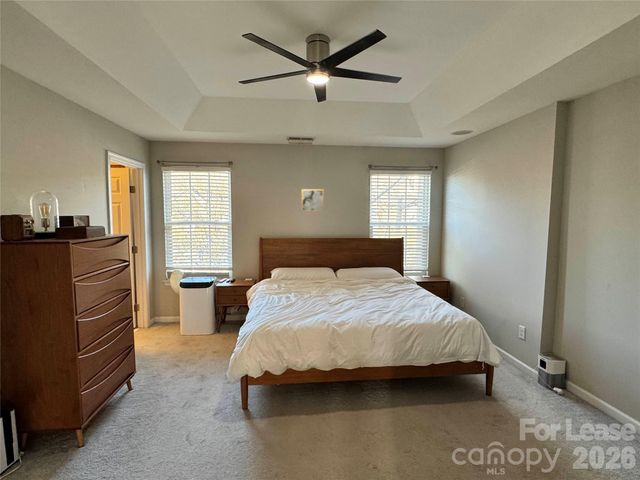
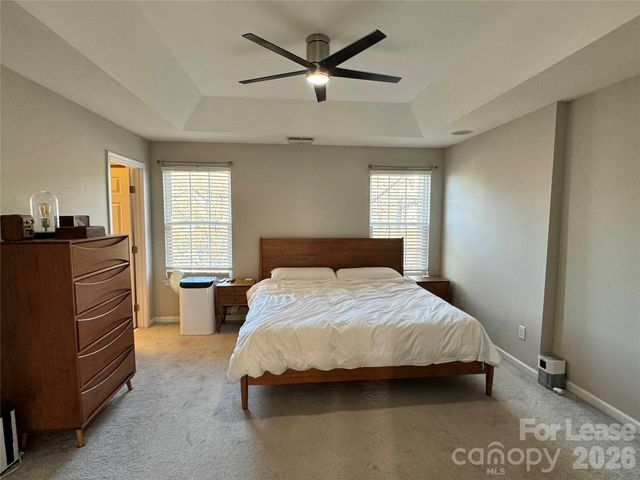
- wall art (312, 200)
